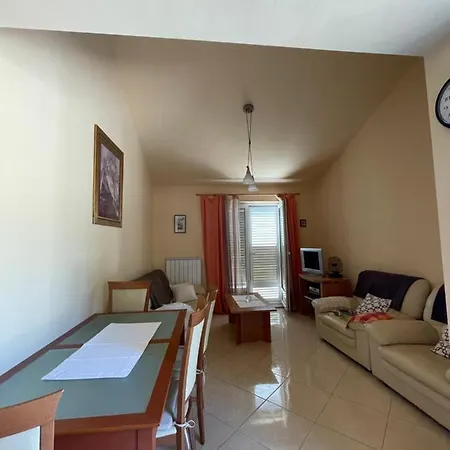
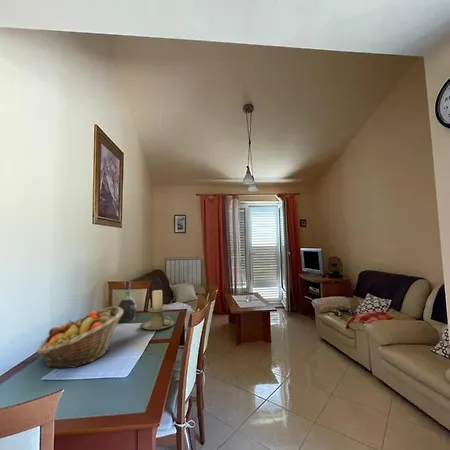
+ candle holder (157, 308)
+ fruit basket (83, 333)
+ cognac bottle (127, 300)
